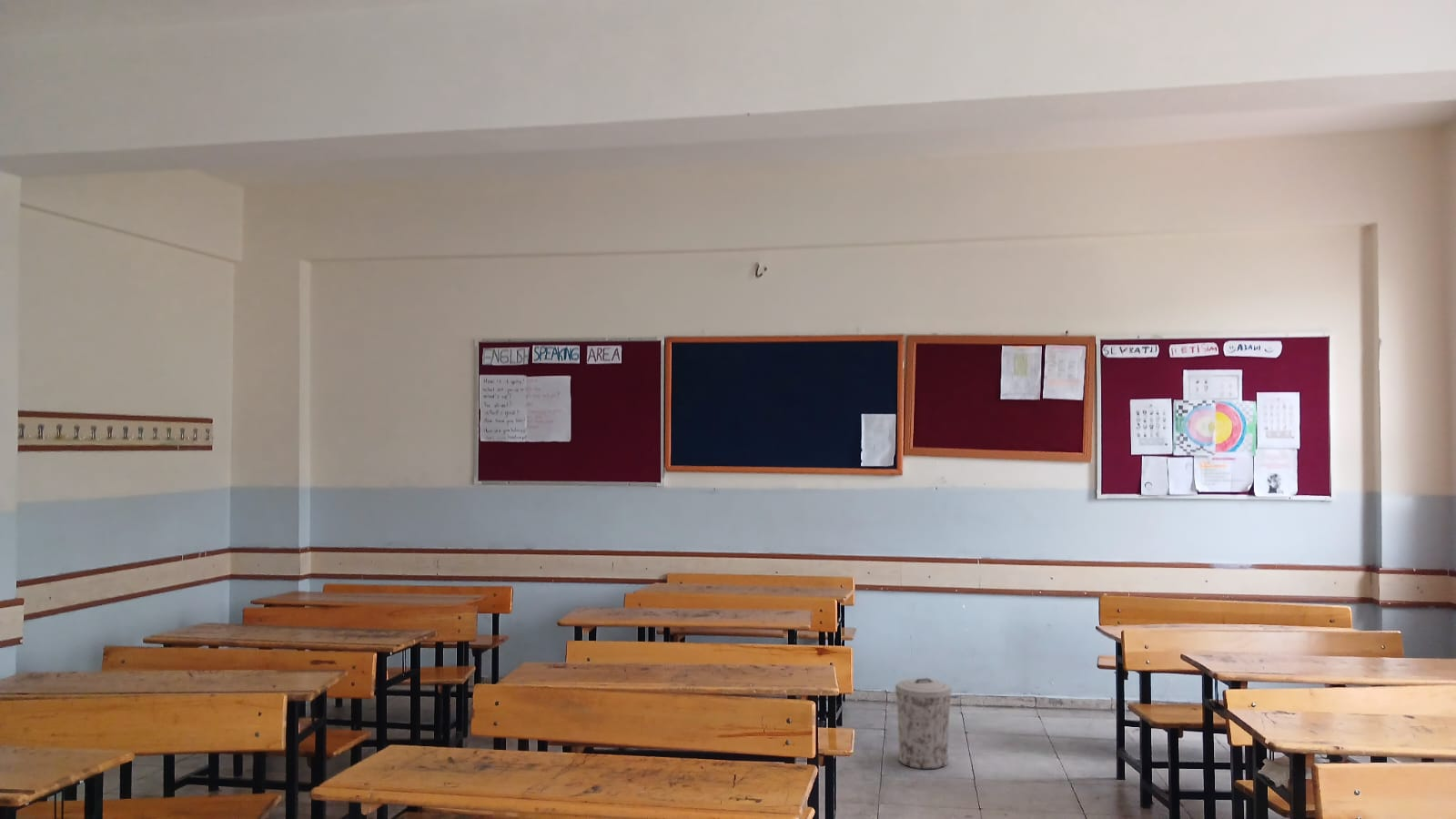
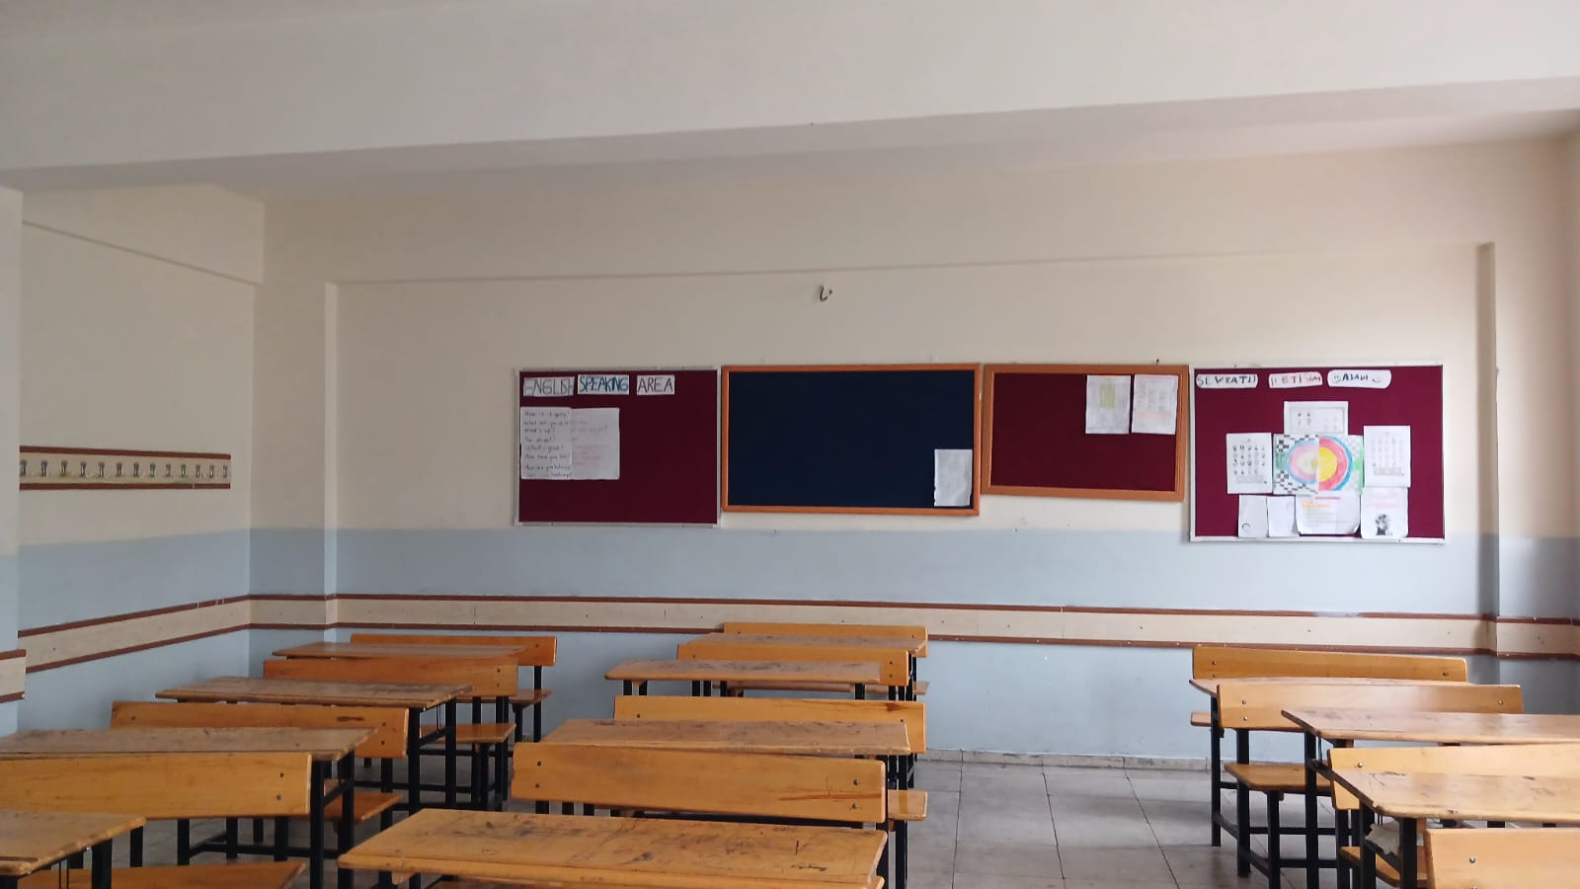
- trash can (923, 720)
